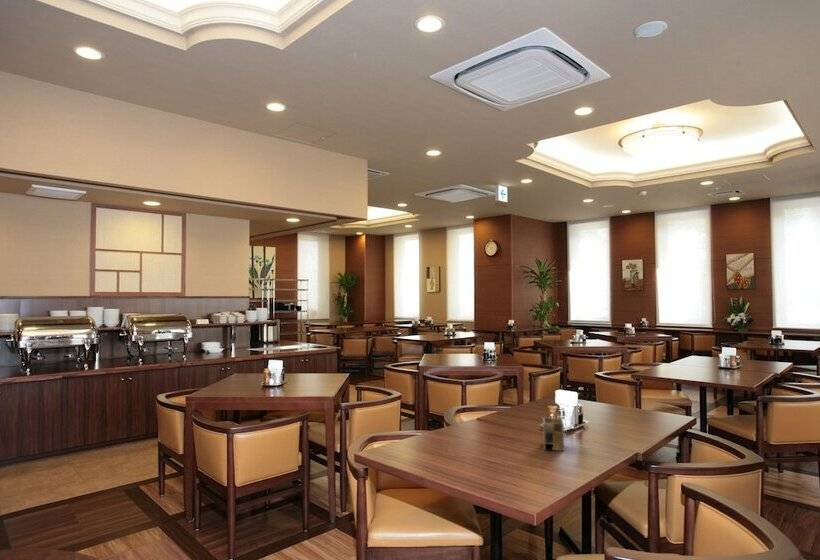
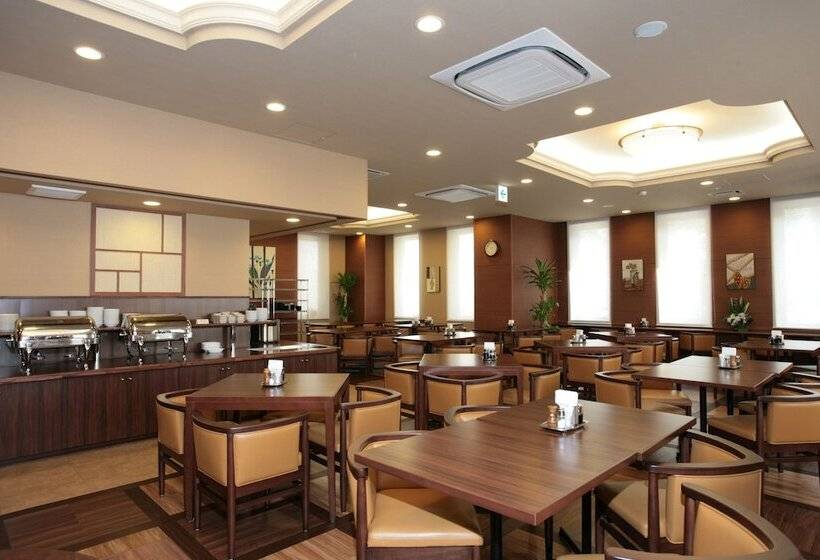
- napkin holder (553, 429)
